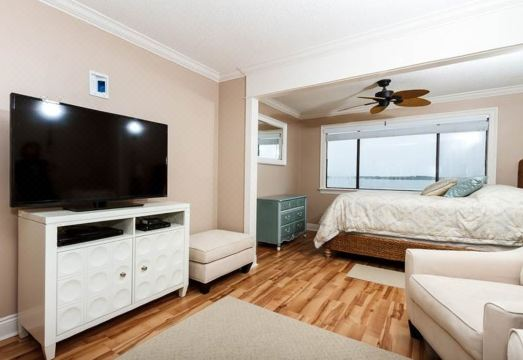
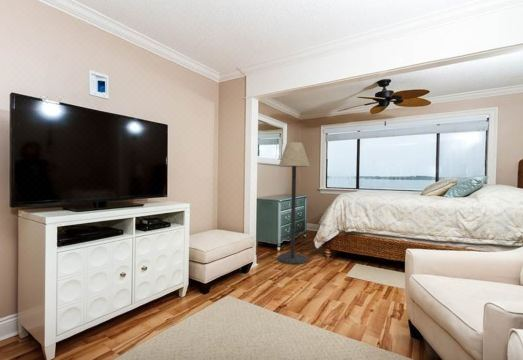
+ floor lamp (293, 201)
